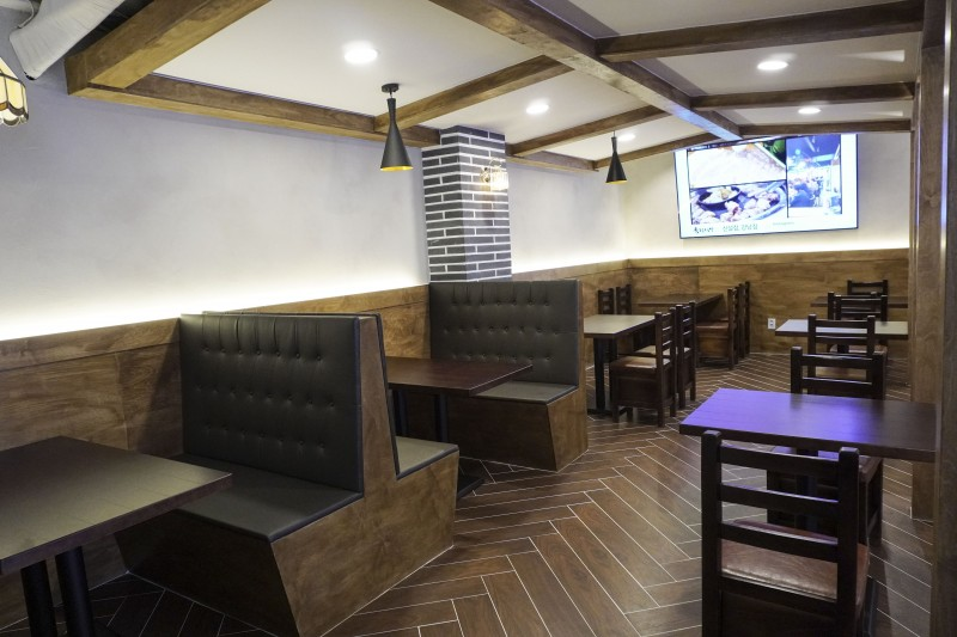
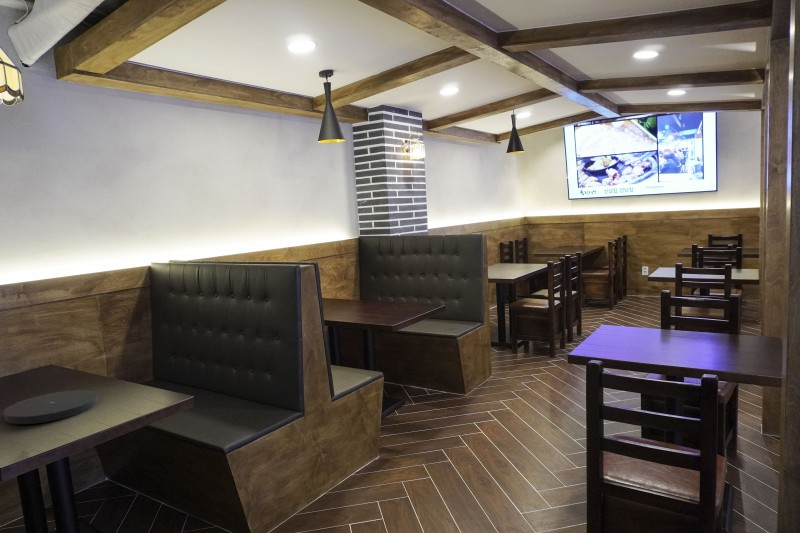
+ plate (53, 406)
